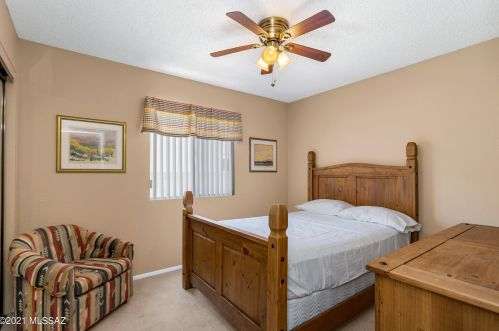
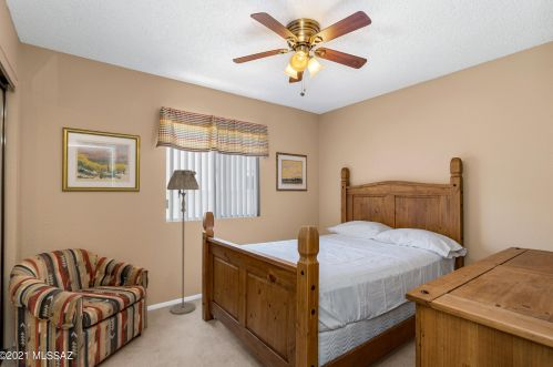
+ floor lamp (183, 238)
